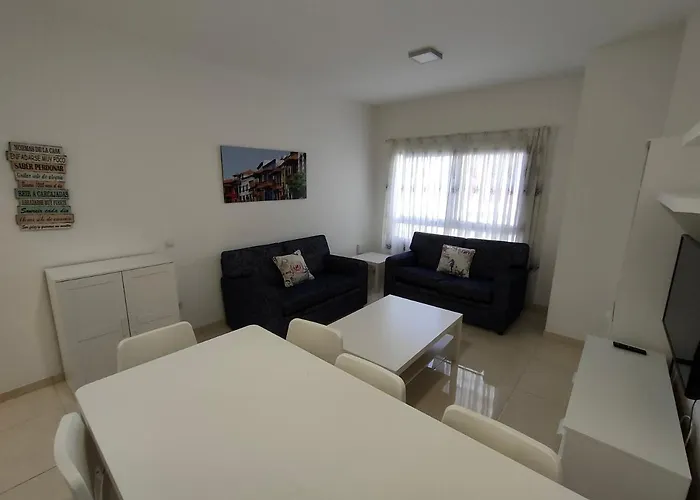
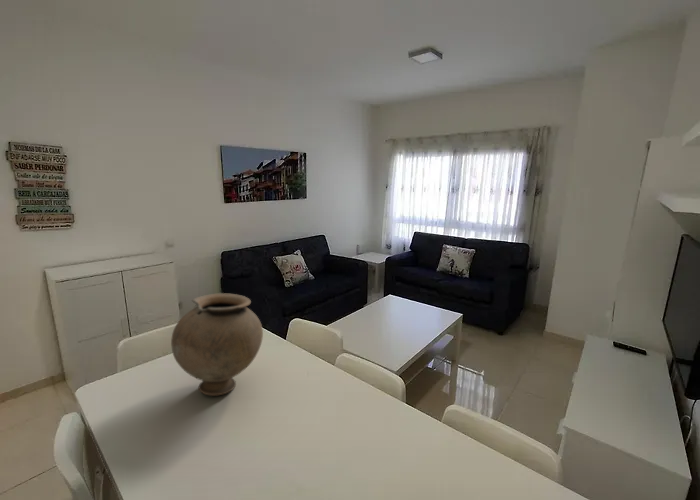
+ vase (219, 343)
